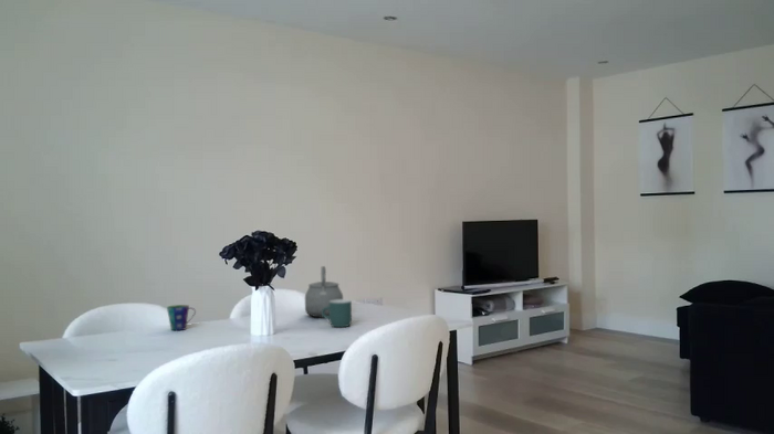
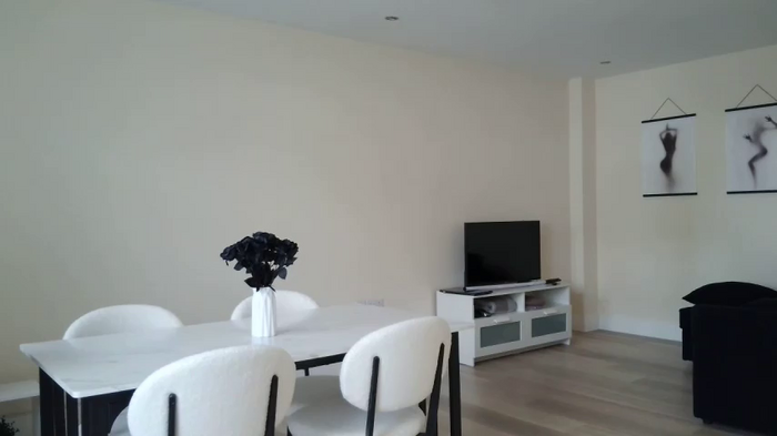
- tea kettle (324, 289)
- cup (181, 317)
- mug (336, 313)
